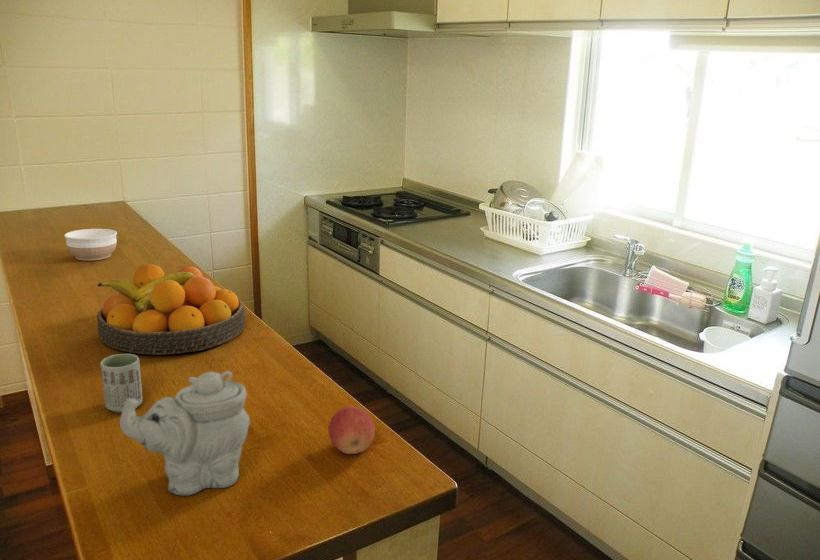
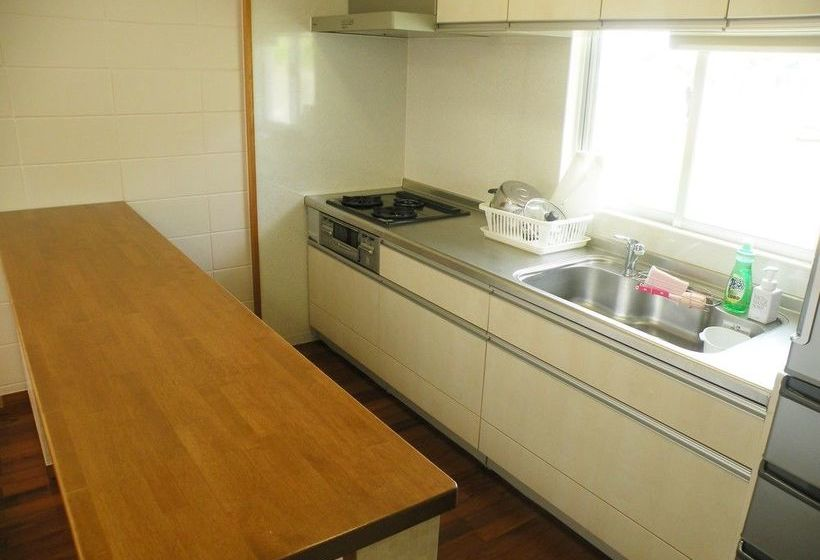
- bowl (92, 245)
- cup (122, 383)
- apple (351, 429)
- fruit bowl (172, 300)
- teapot (188, 428)
